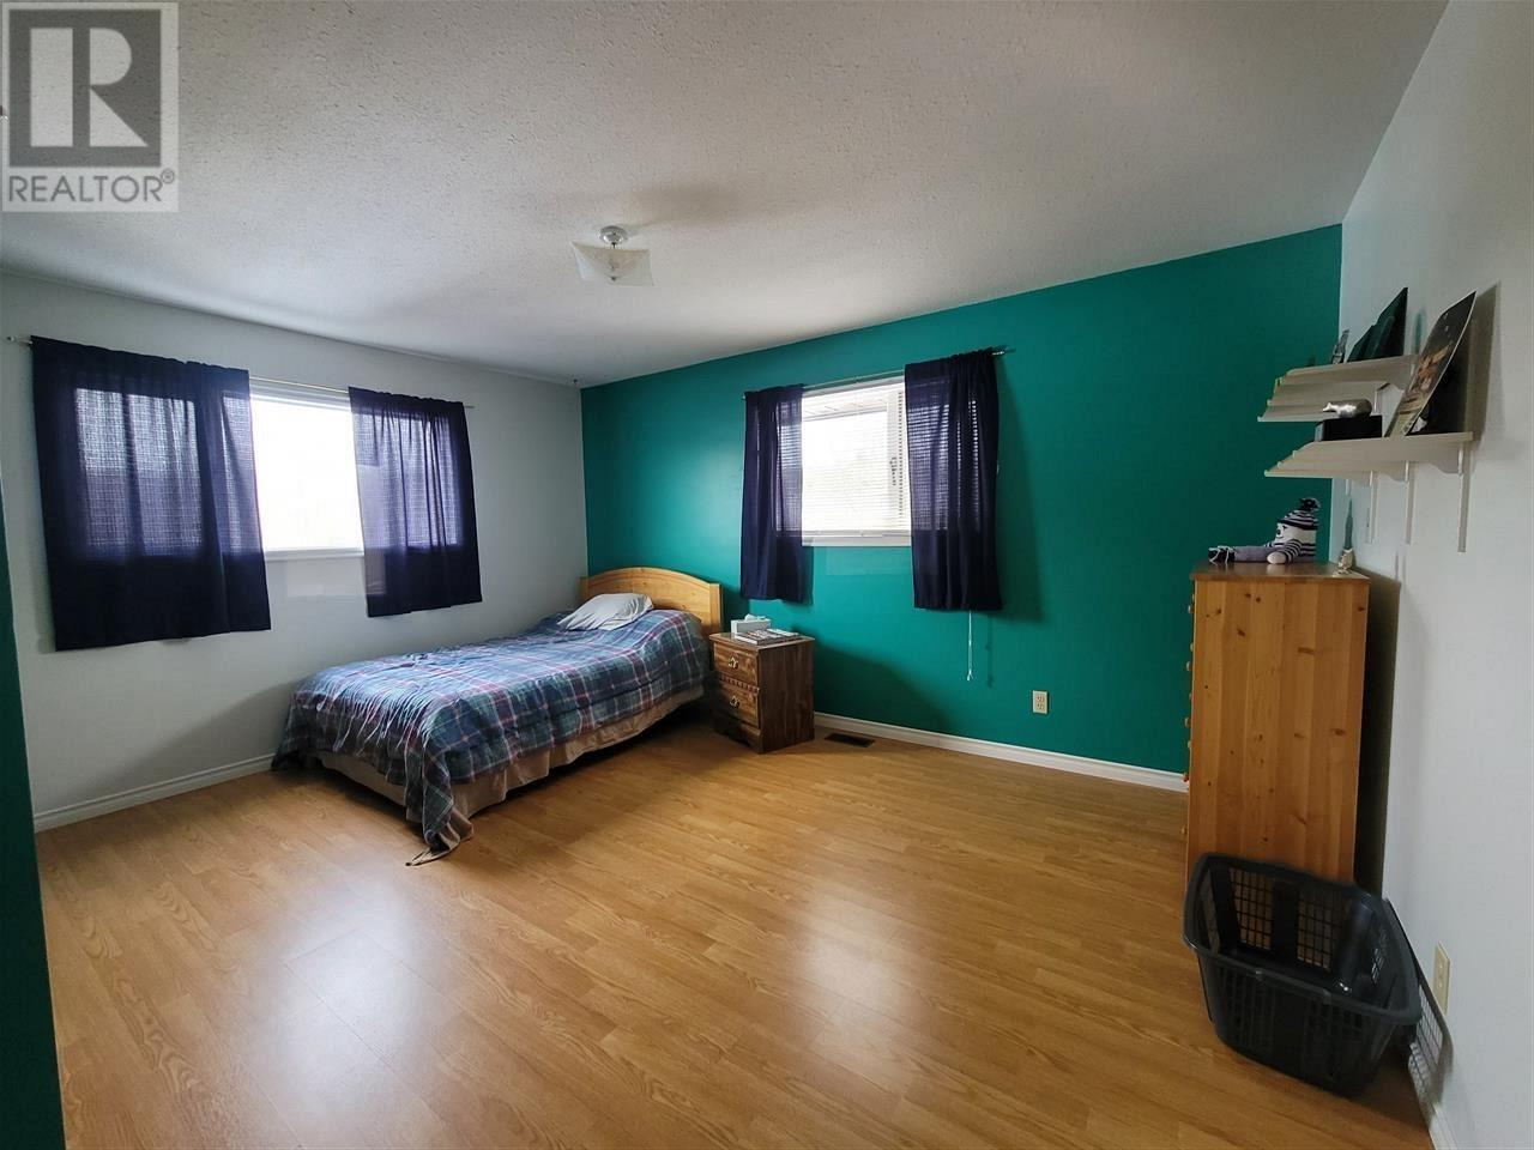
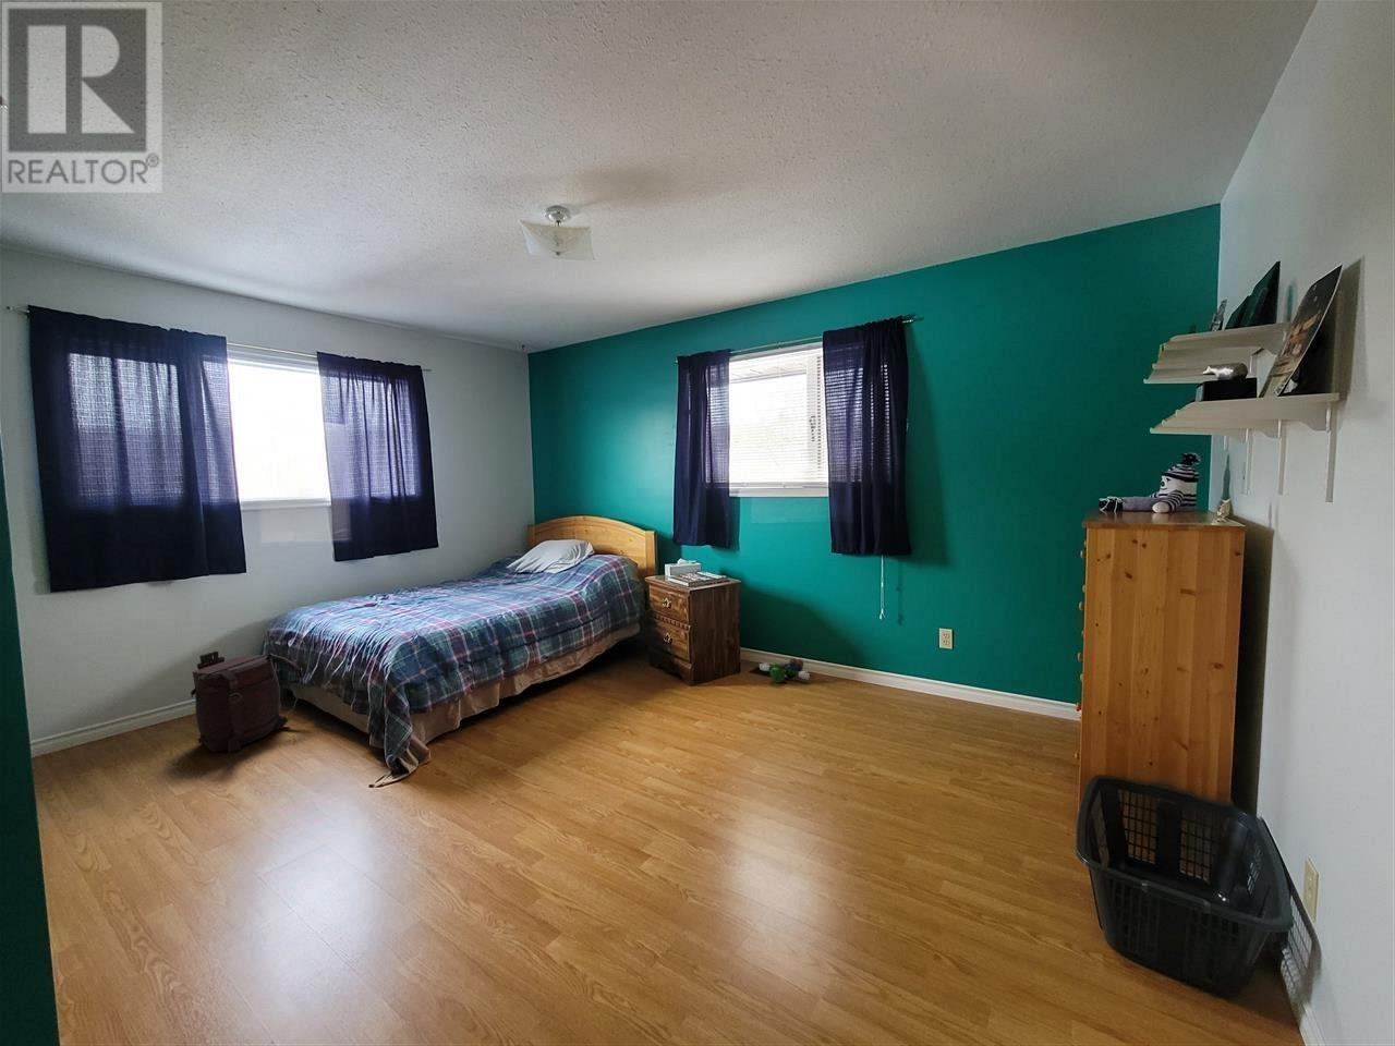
+ plush toy (785, 668)
+ backpack (238, 697)
